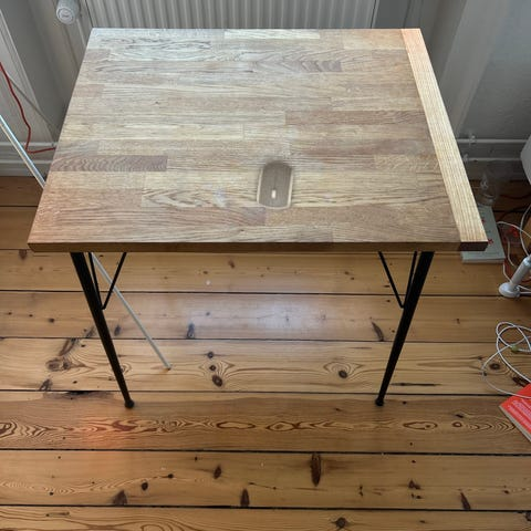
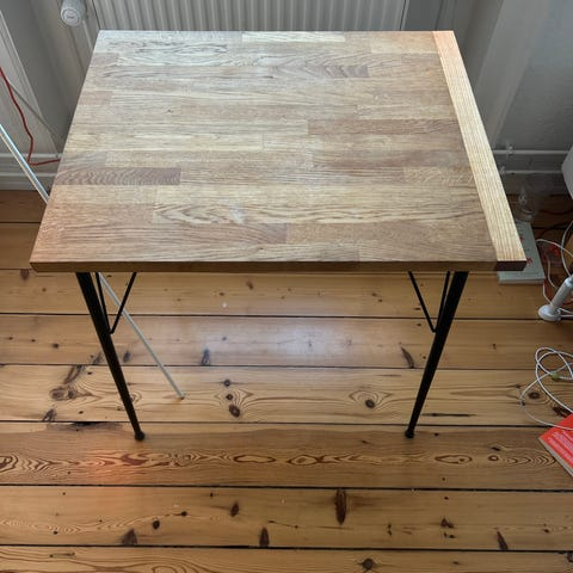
- computer mouse (275, 179)
